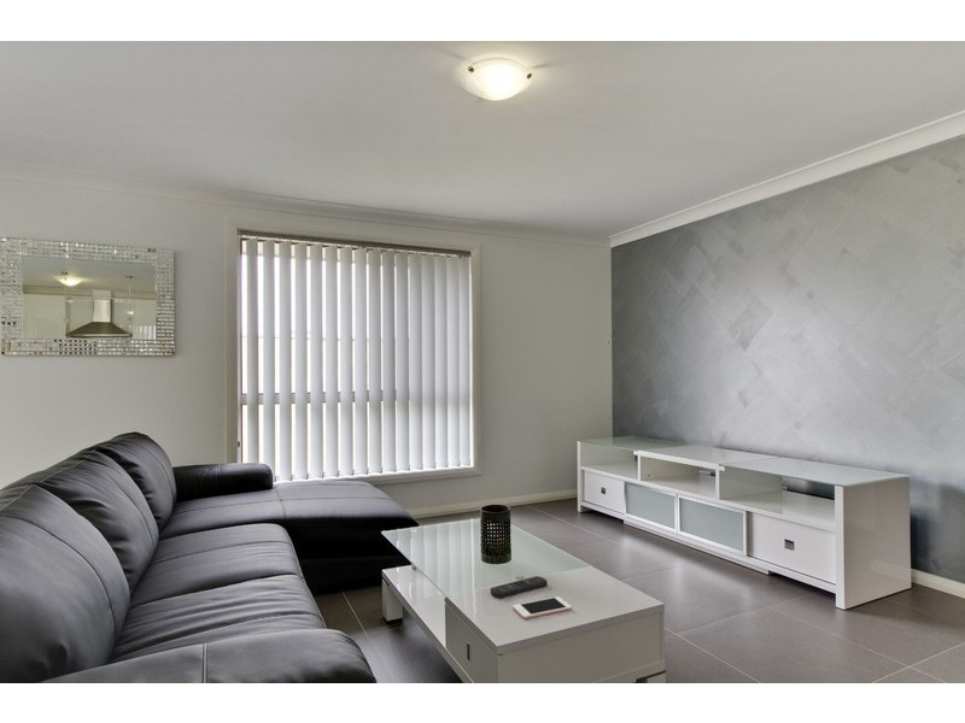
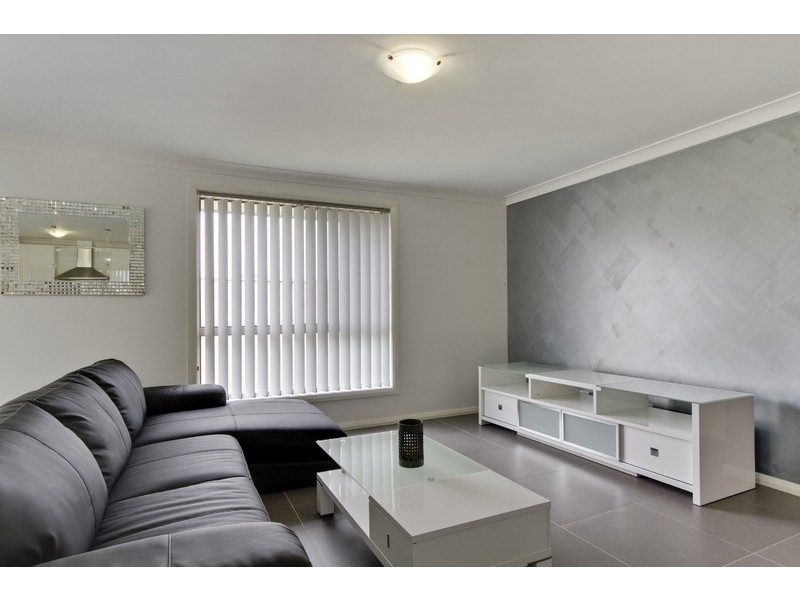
- cell phone (542, 607)
- remote control (519, 586)
